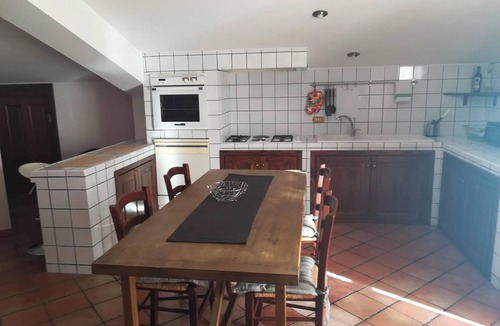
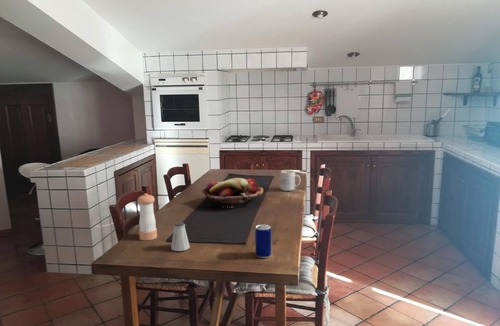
+ beer can (263, 240)
+ saltshaker (179, 235)
+ pepper shaker (147, 215)
+ mug (290, 180)
+ fruit basket (234, 189)
